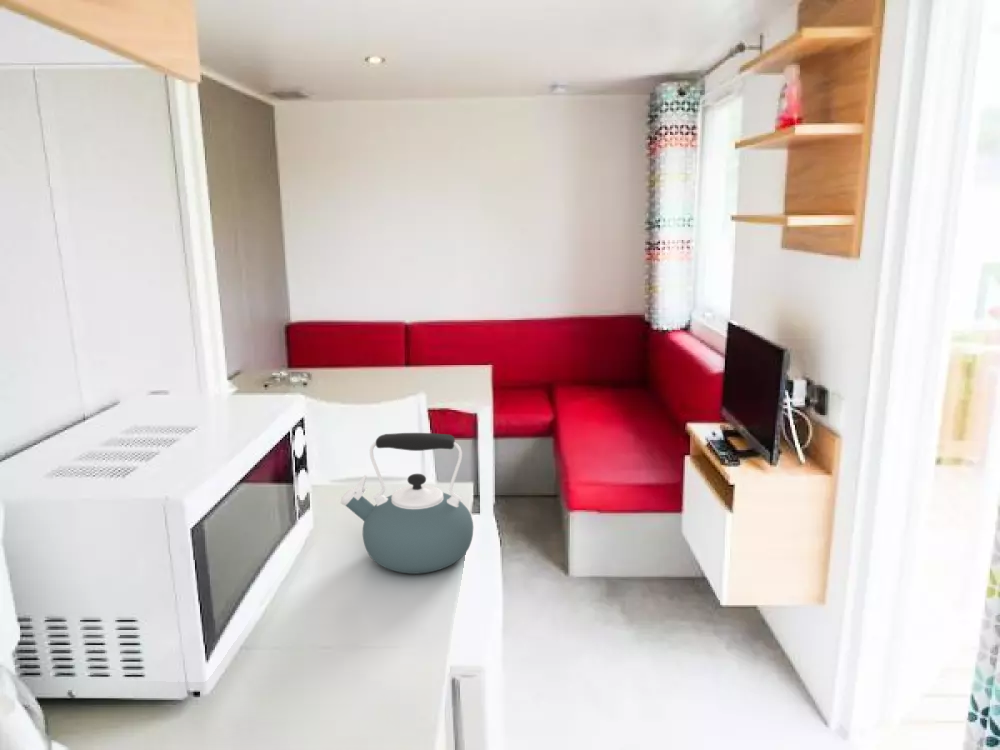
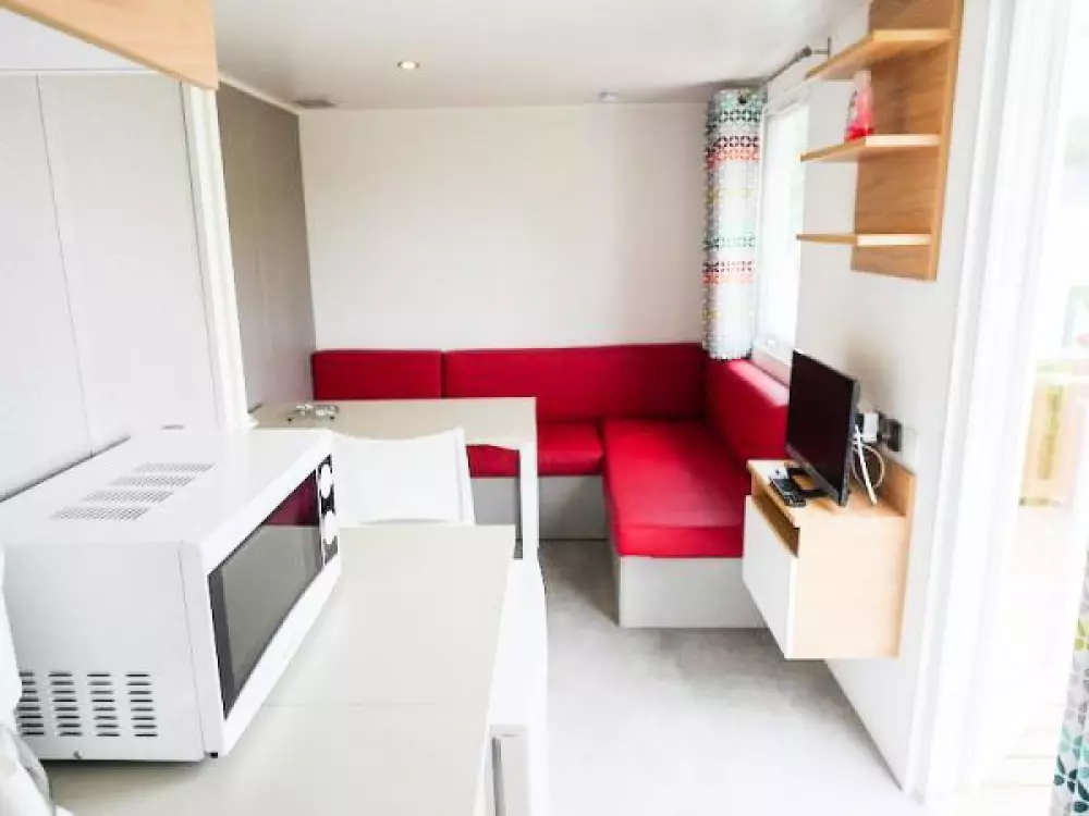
- kettle (406, 495)
